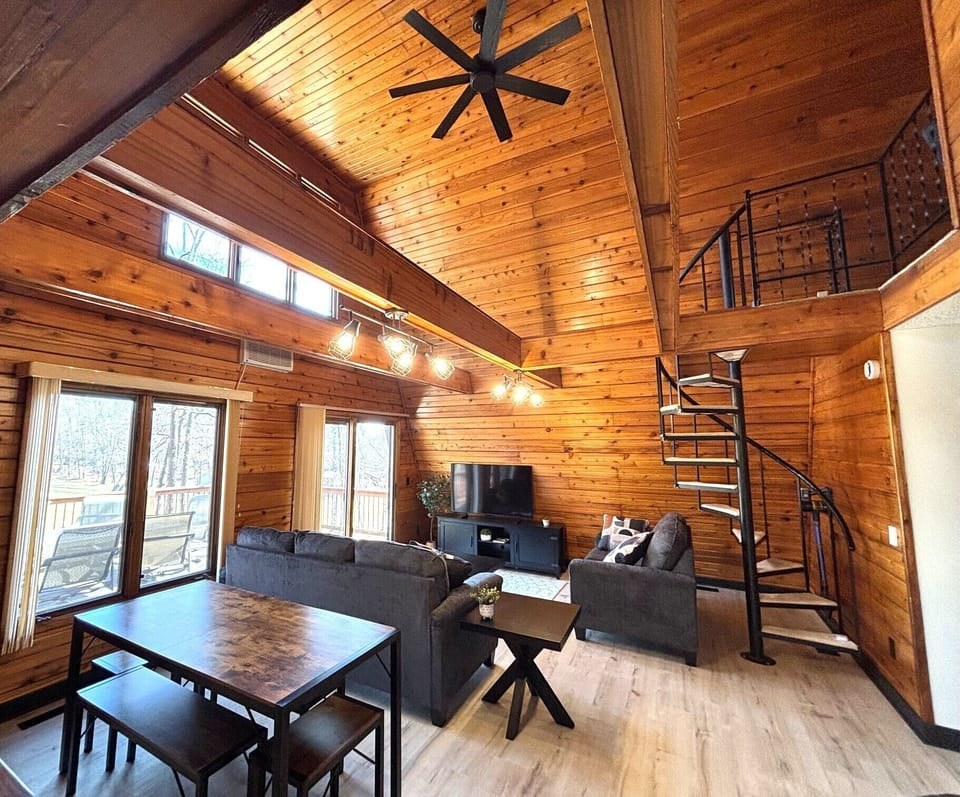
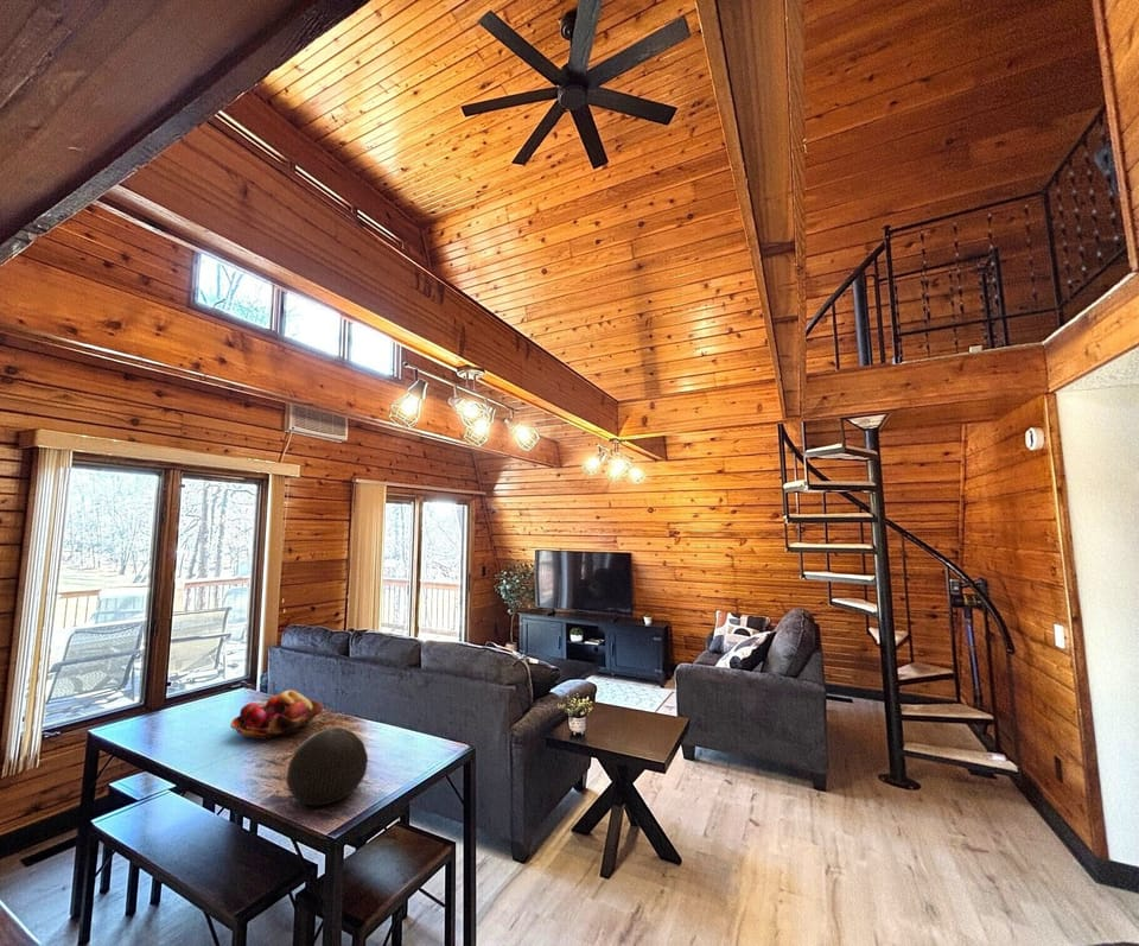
+ fruit basket (280, 711)
+ decorative ball (327, 762)
